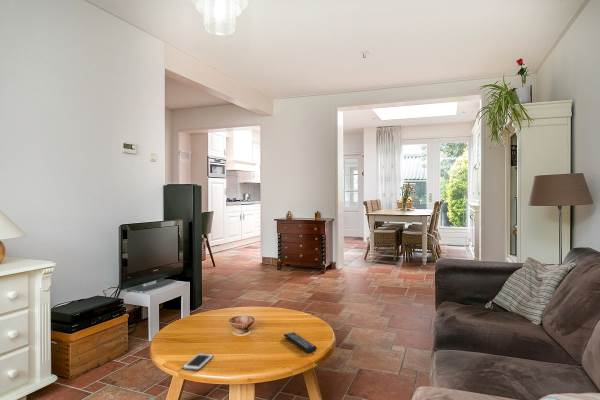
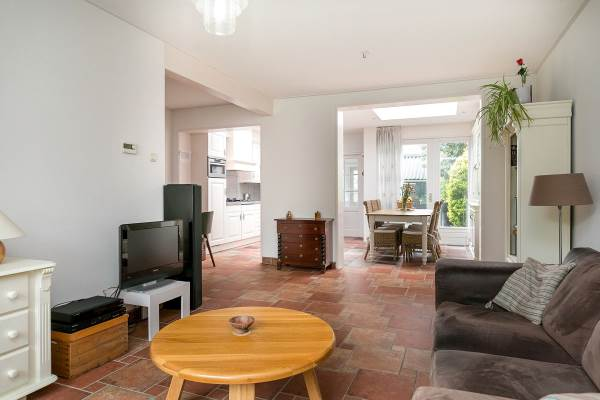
- cell phone (198, 361)
- remote control (299, 341)
